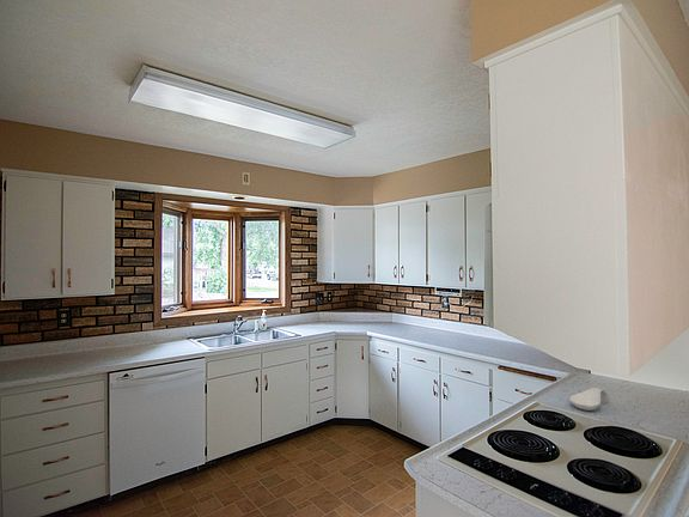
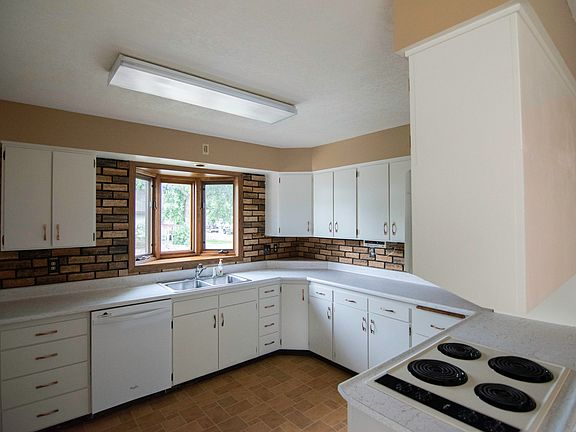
- spoon rest (591, 397)
